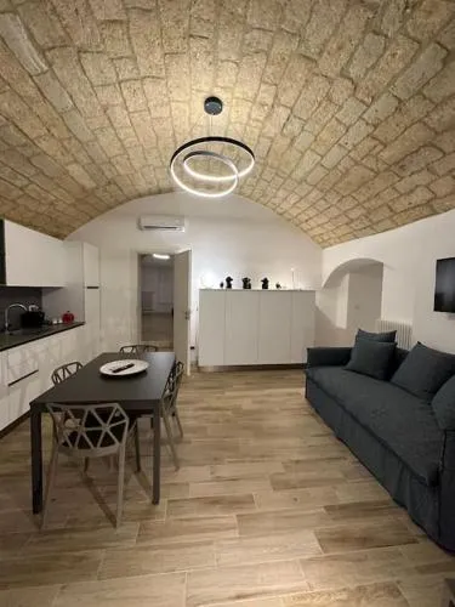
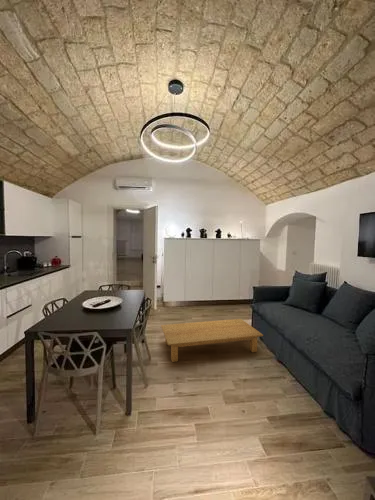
+ coffee table (209, 338)
